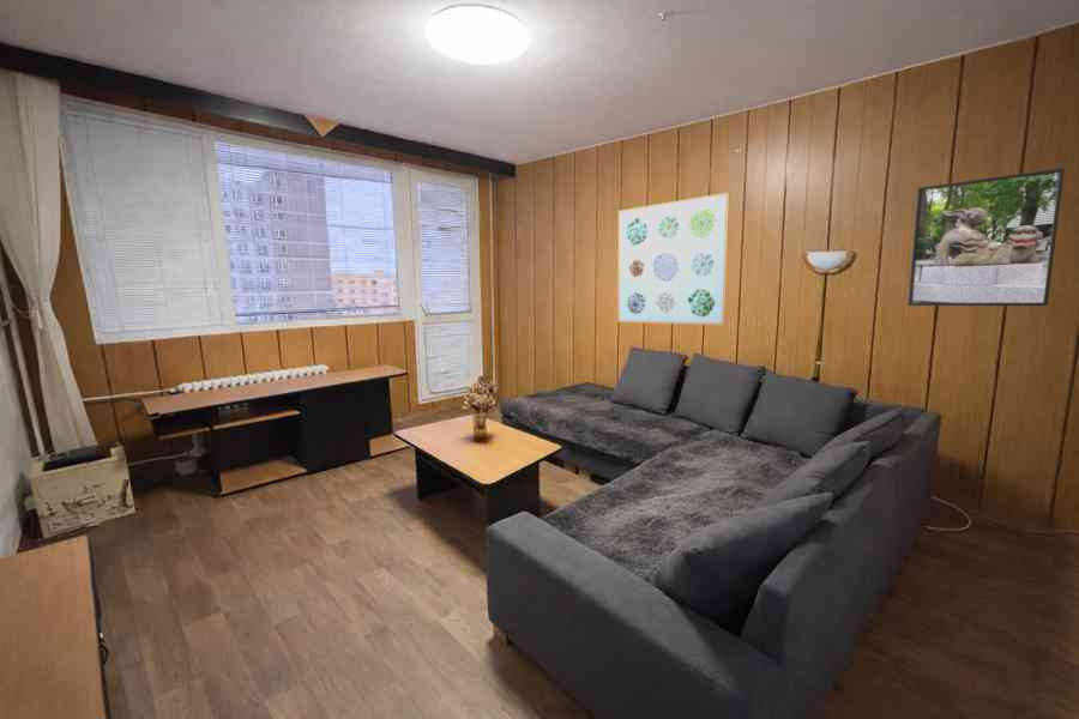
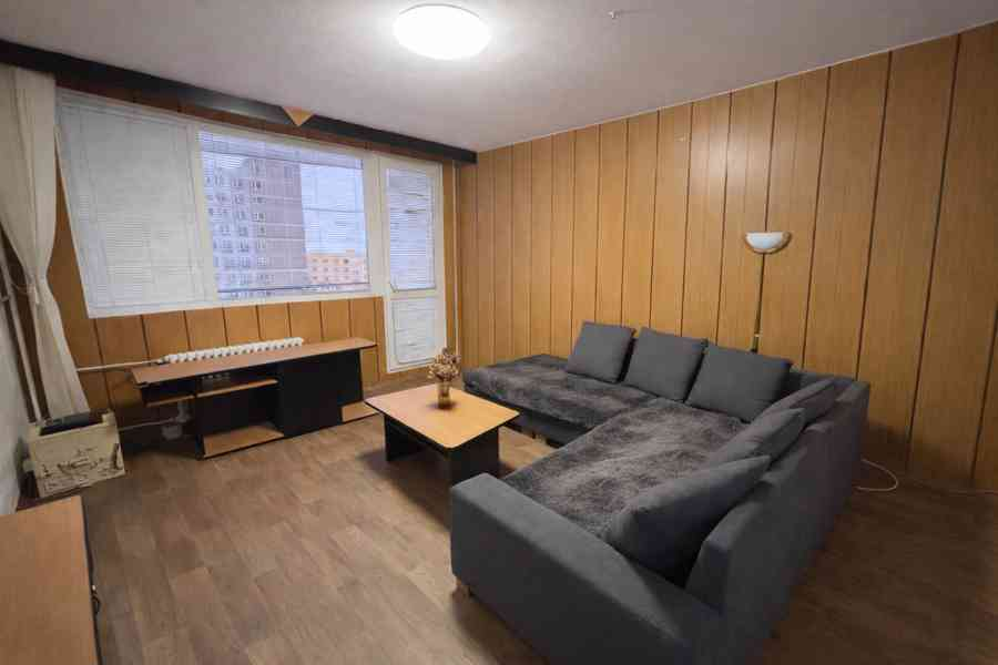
- wall art (668, 264)
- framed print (978, 243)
